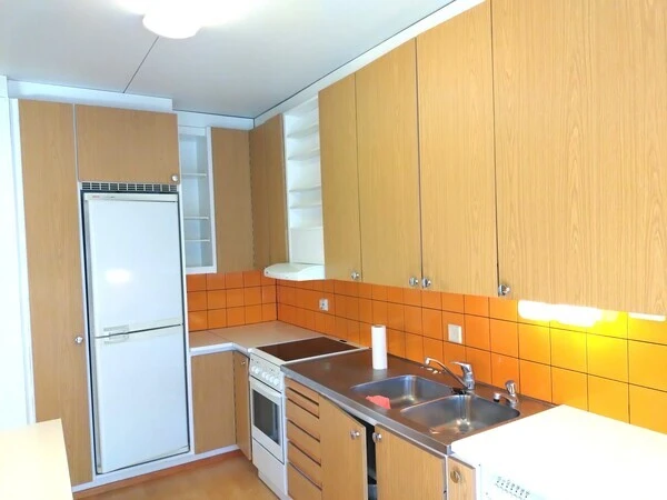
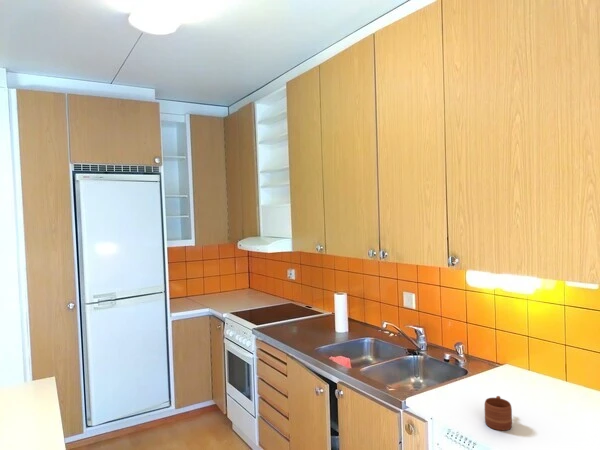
+ mug (499, 410)
